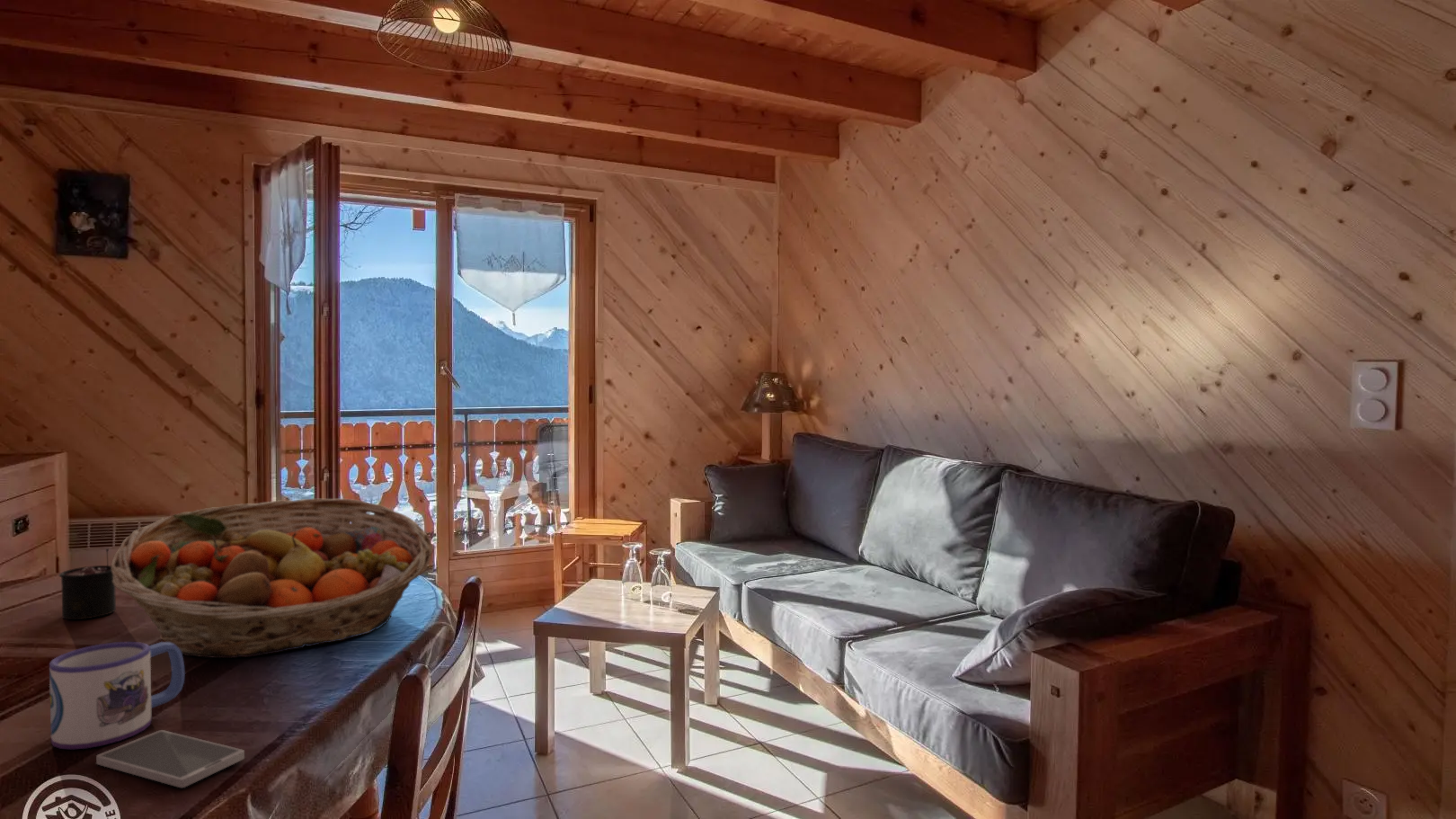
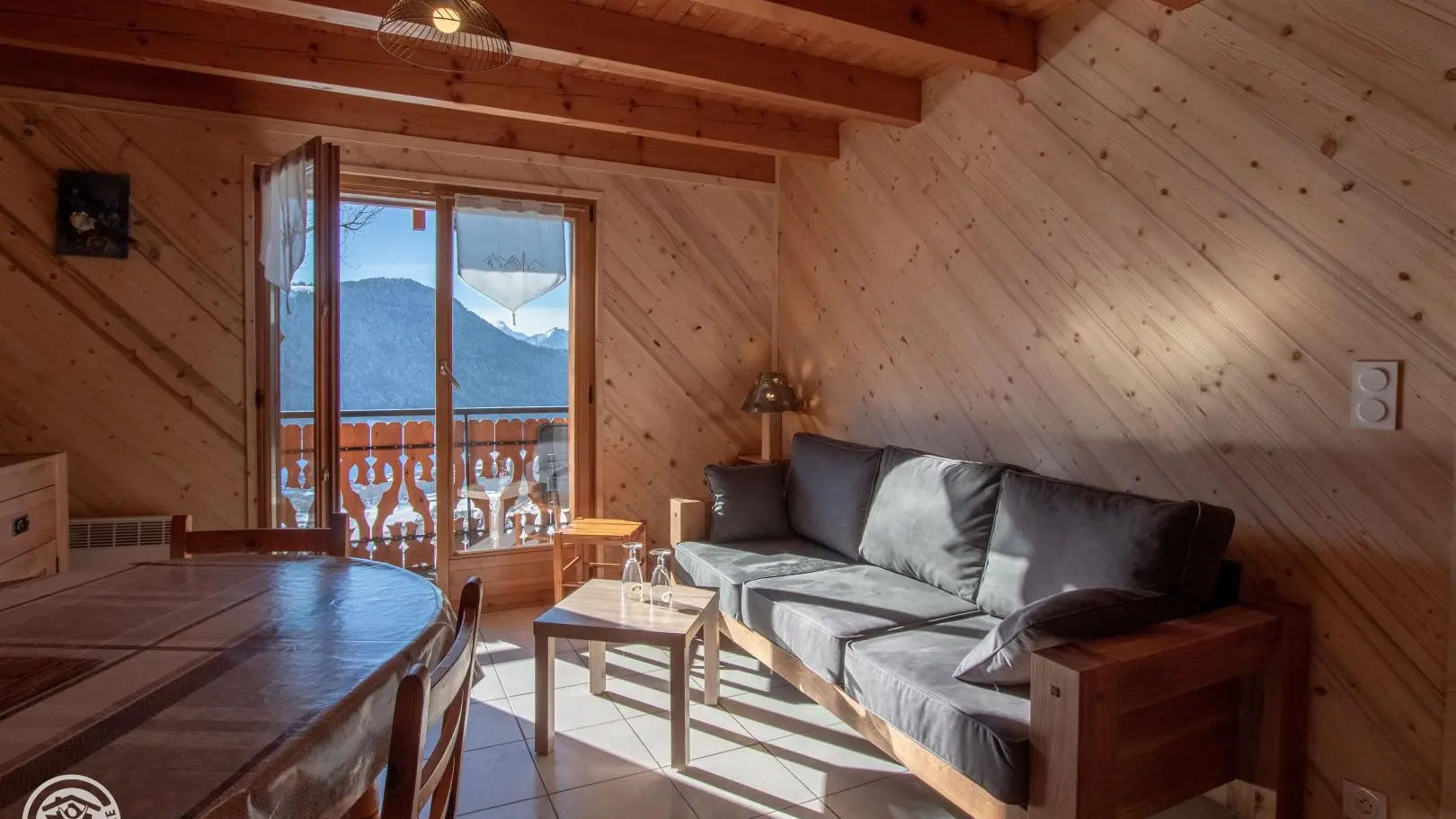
- mug (120, 687)
- fruit basket (285, 570)
- smartphone (171, 757)
- candle (88, 582)
